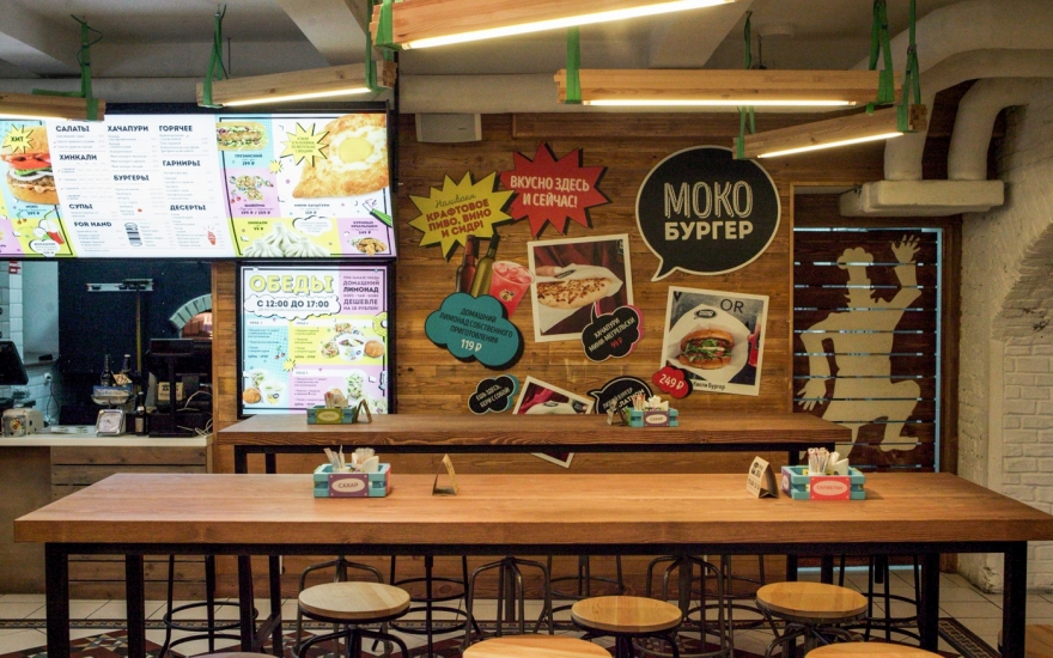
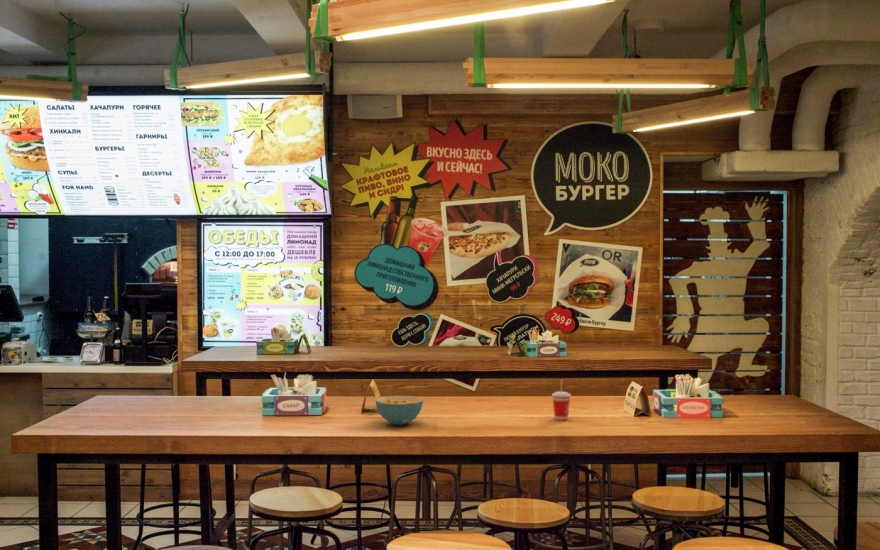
+ beverage cup (561, 398)
+ cereal bowl (399, 411)
